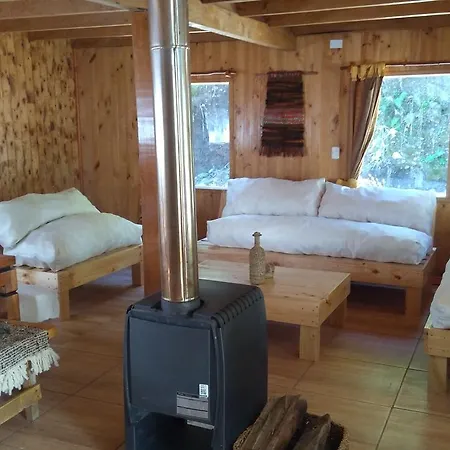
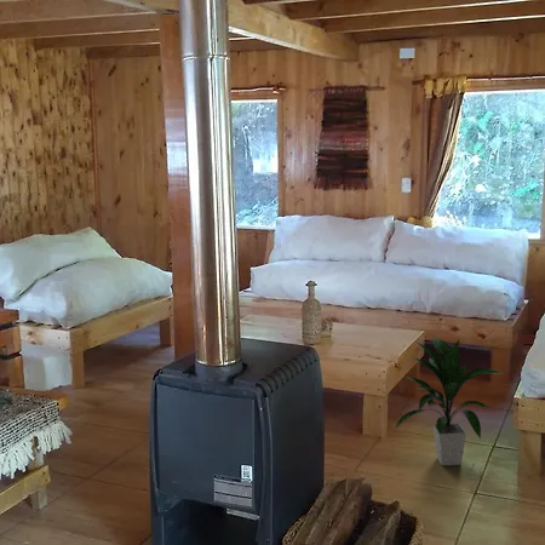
+ indoor plant (444, 398)
